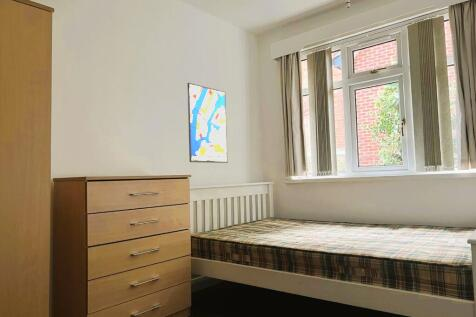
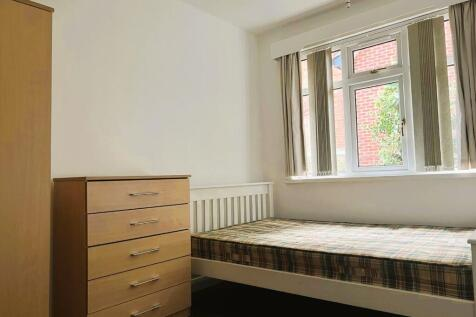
- wall art (208, 124)
